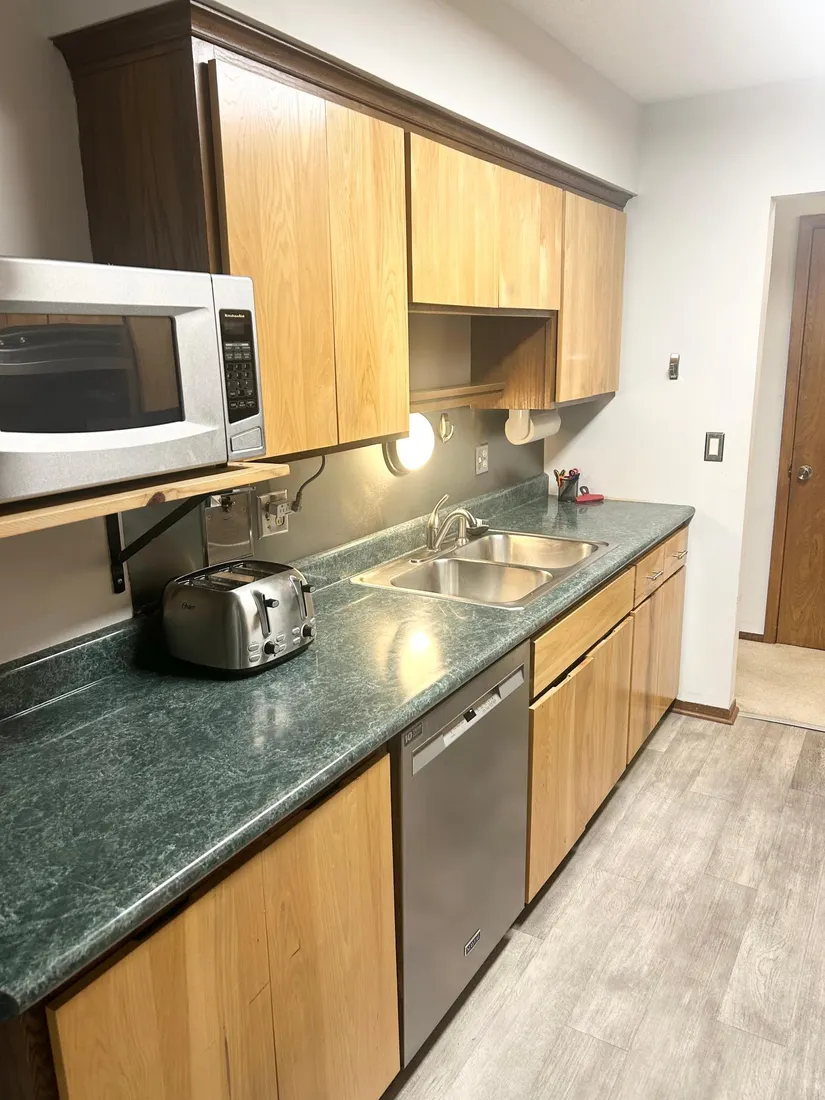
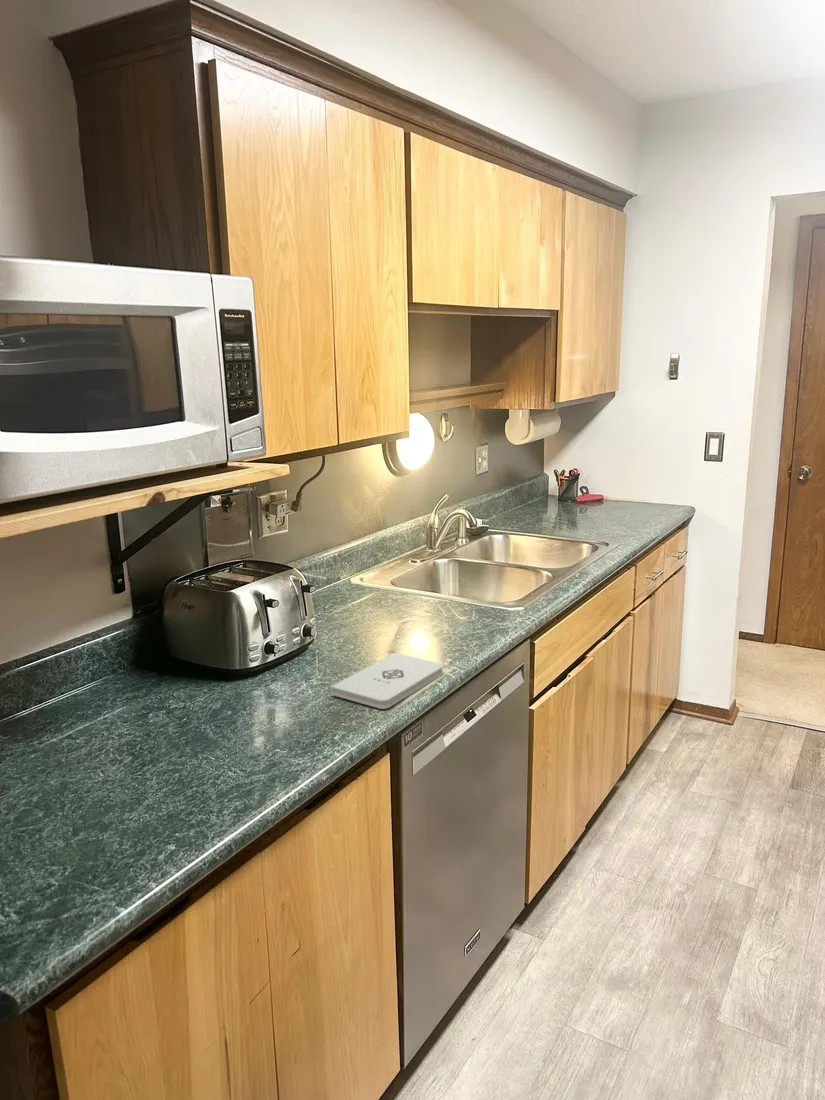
+ notepad (390, 679)
